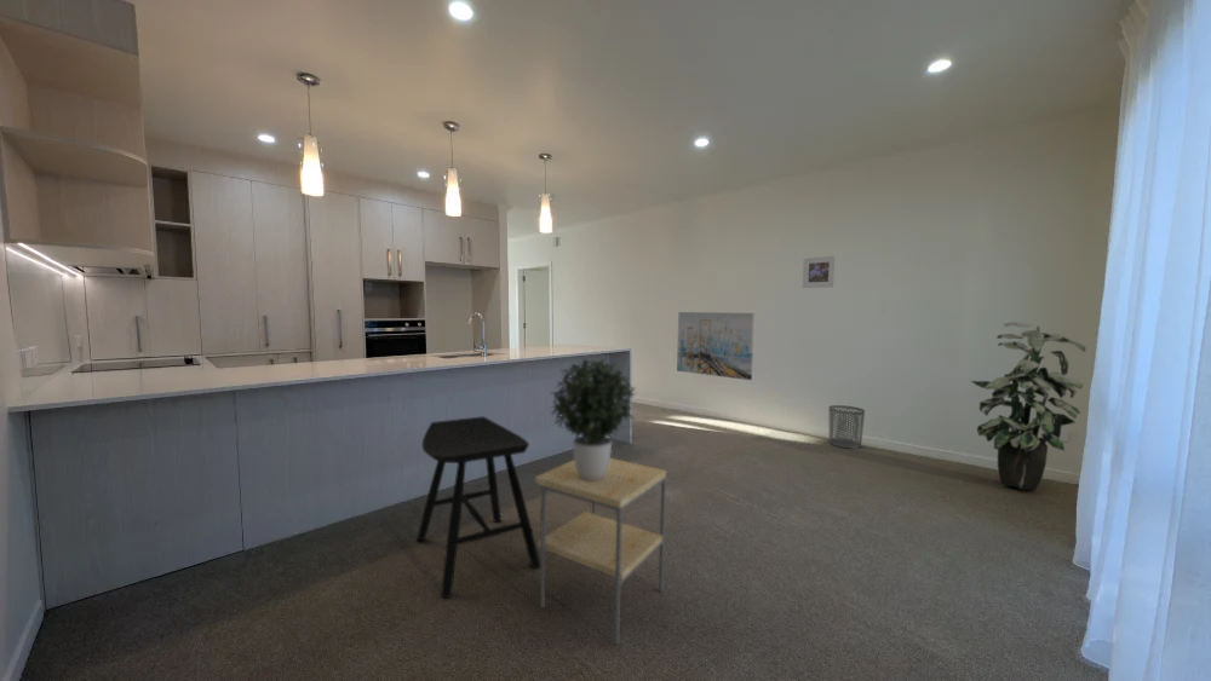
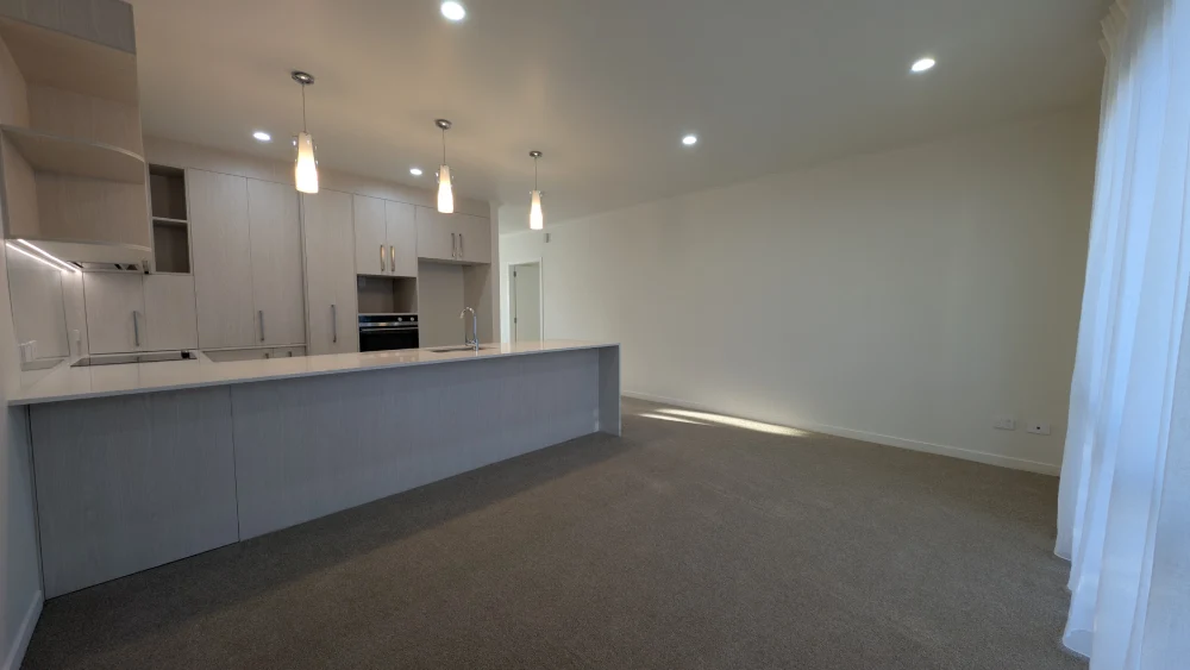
- wall art (712, 344)
- stool (475, 492)
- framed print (819, 272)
- indoor plant (1021, 404)
- side table (601, 536)
- waste bin (845, 426)
- potted plant (593, 417)
